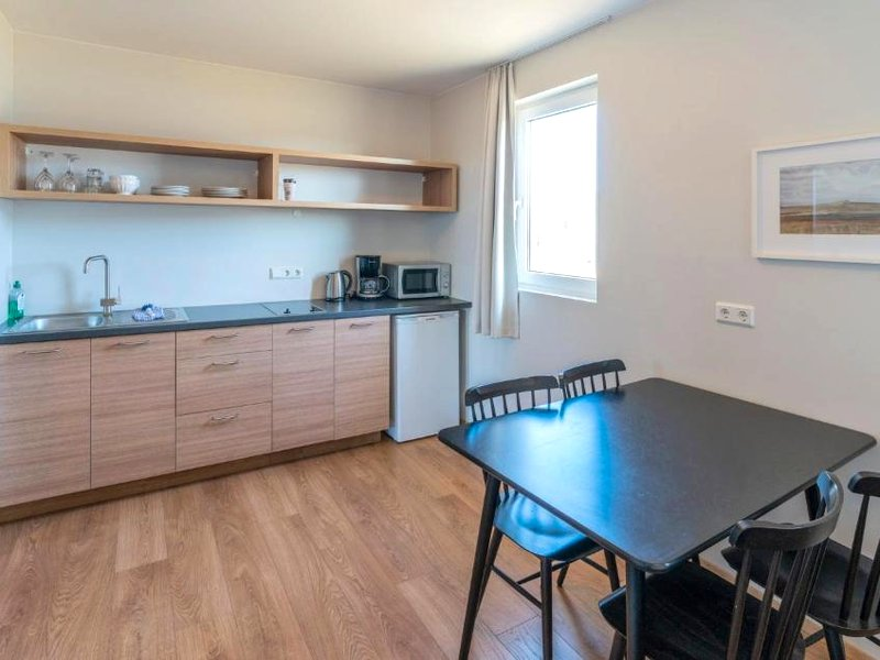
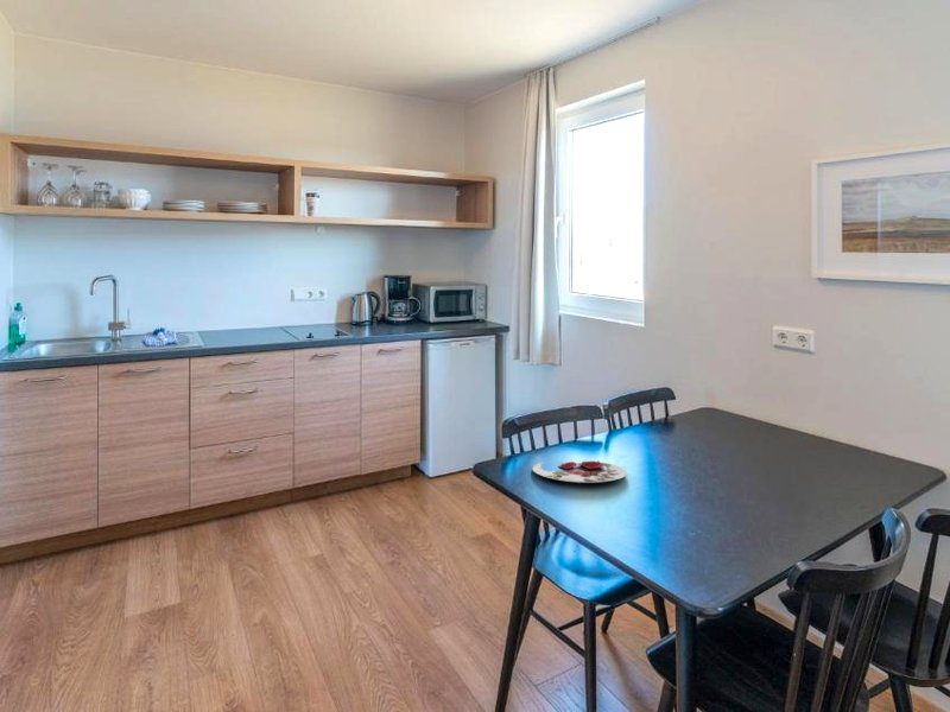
+ plate (578, 470)
